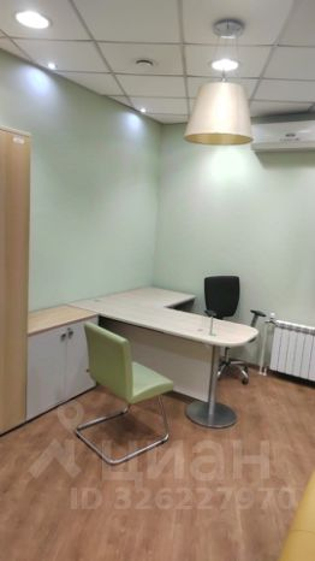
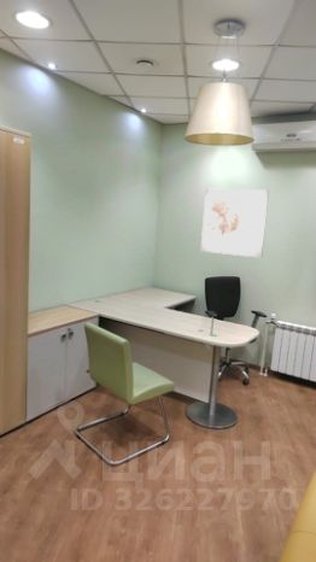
+ wall art (233, 222)
